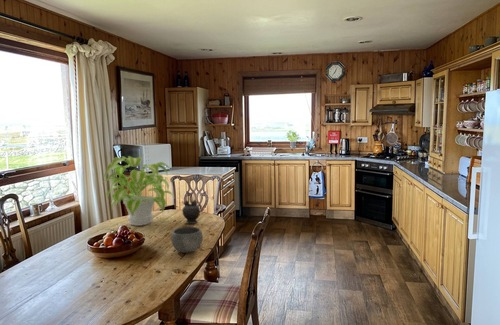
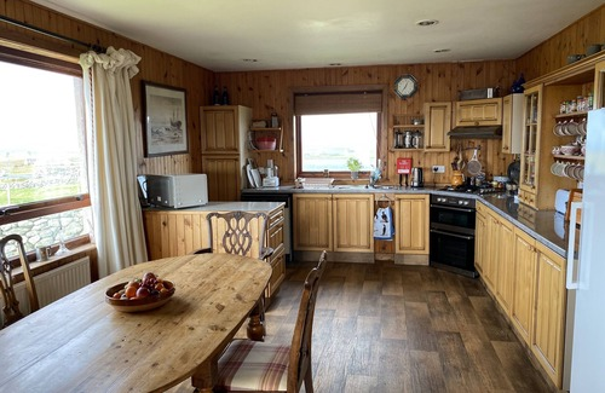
- plant (138, 189)
- teapot (192, 207)
- bowl (187, 240)
